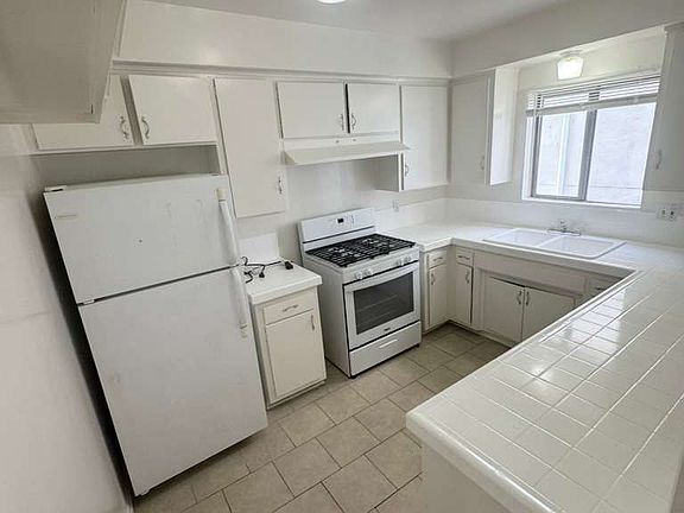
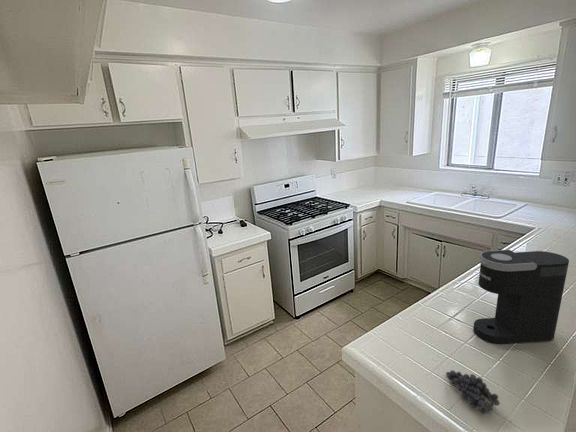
+ fruit (468, 385)
+ coffee maker (517, 295)
